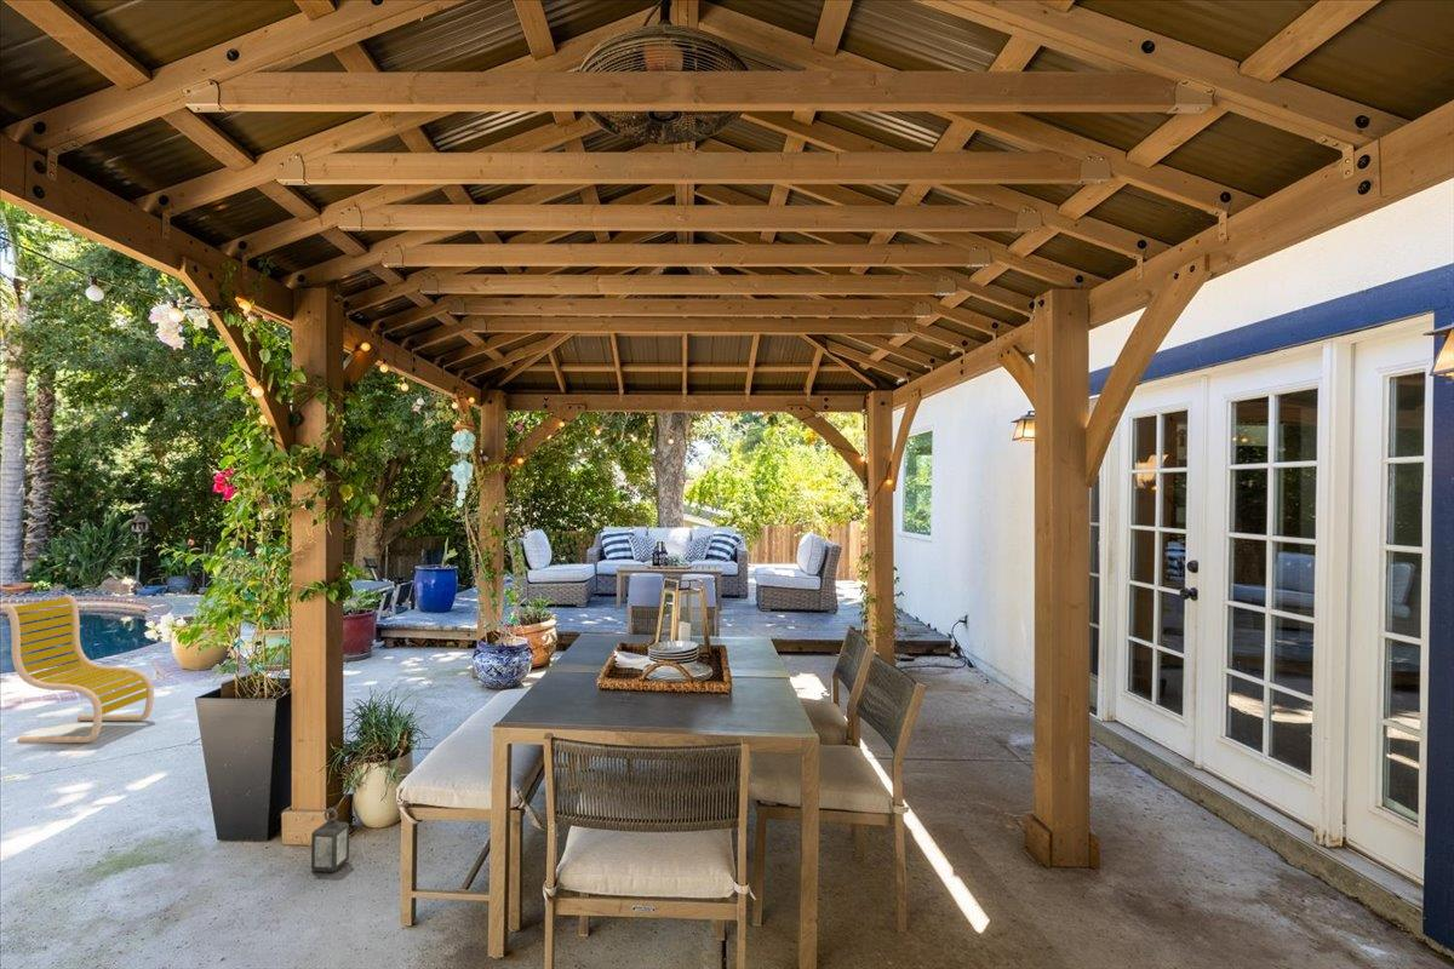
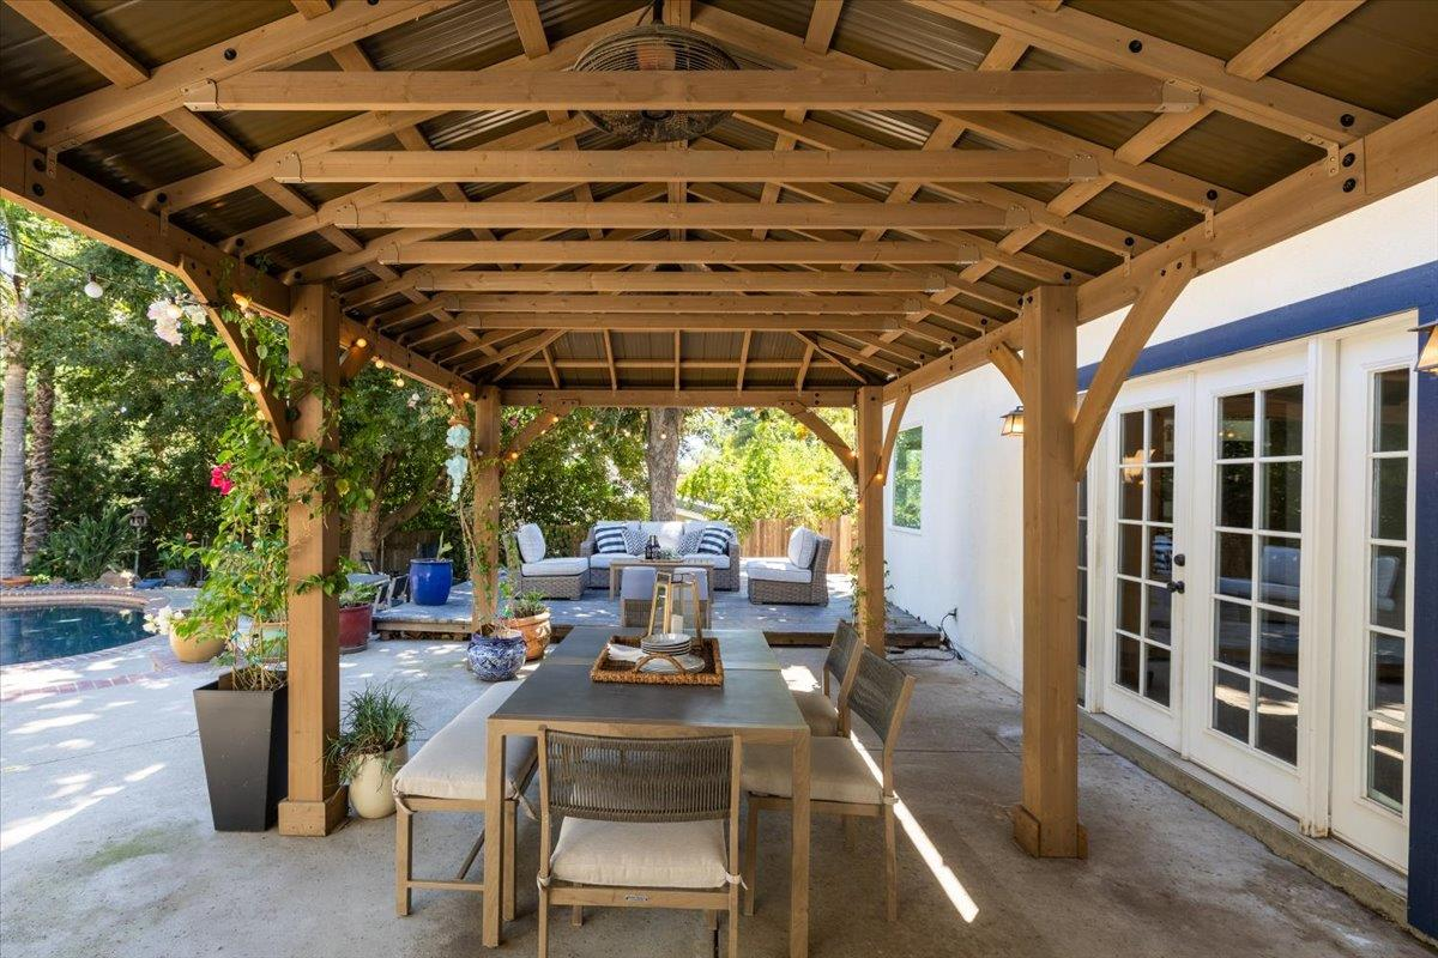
- lounge chair (82, 665)
- lantern (330, 837)
